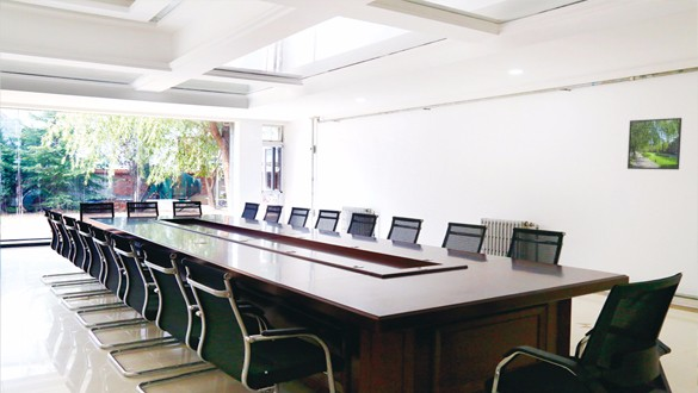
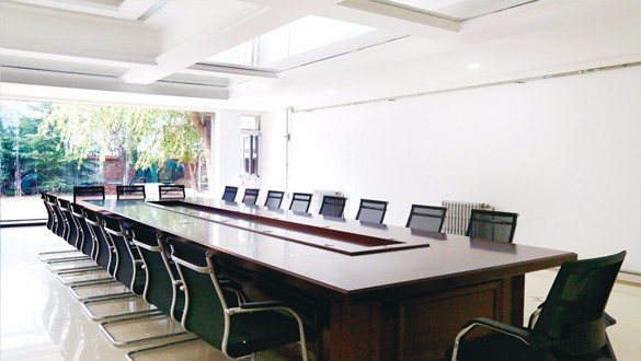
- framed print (653, 144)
